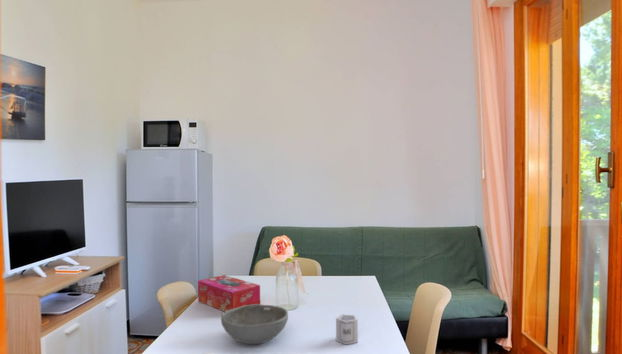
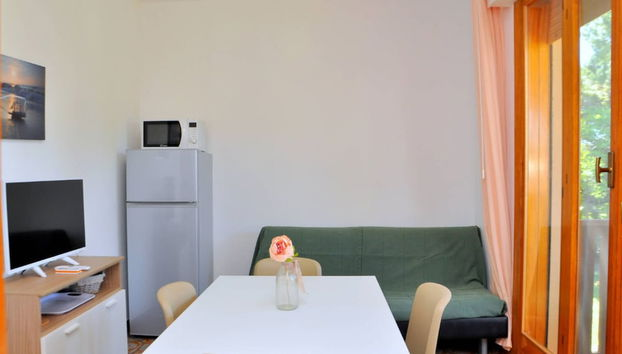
- cup (347, 328)
- bowl (255, 326)
- tissue box (228, 293)
